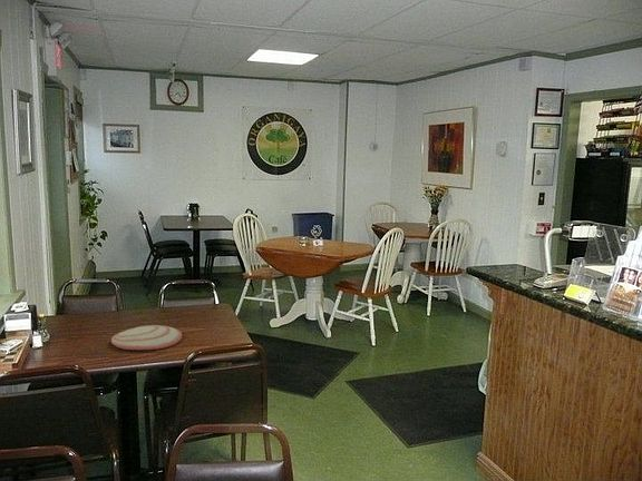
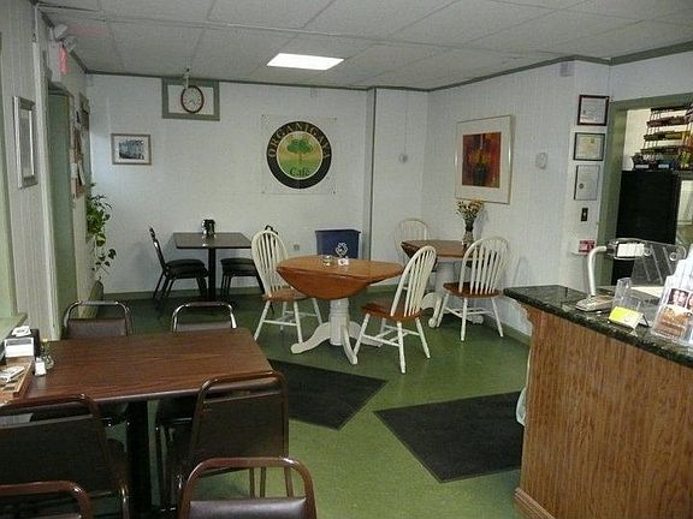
- plate (147, 334)
